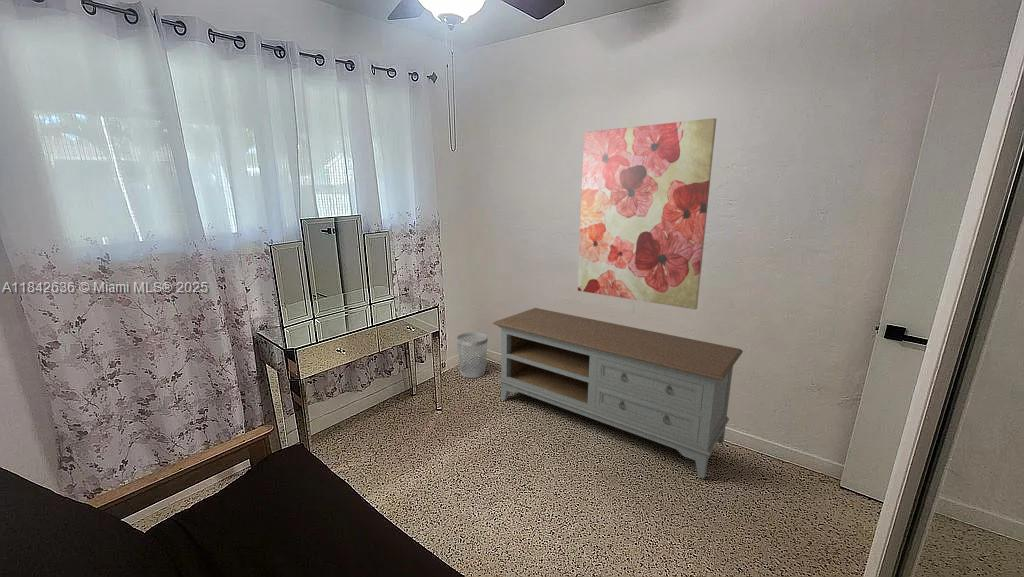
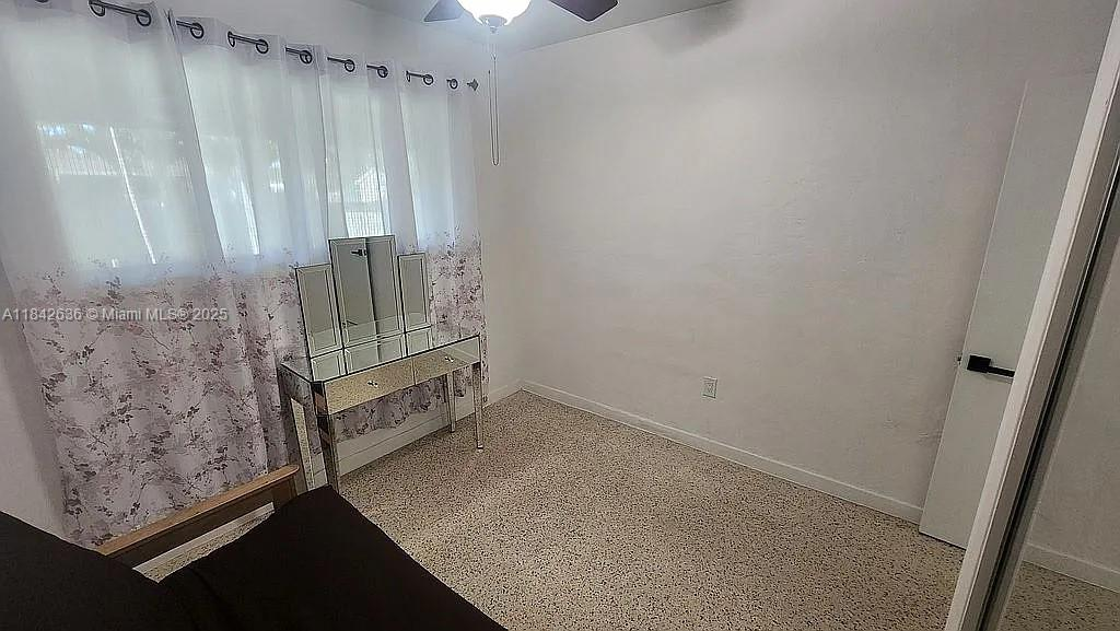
- wall art (637, 216)
- media console (603, 377)
- wastebasket (472, 355)
